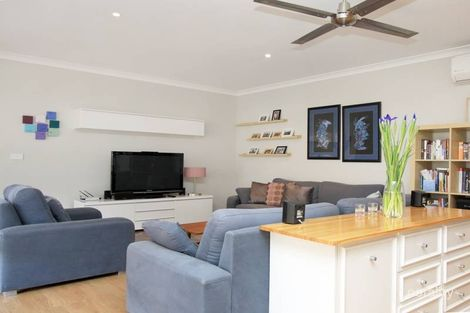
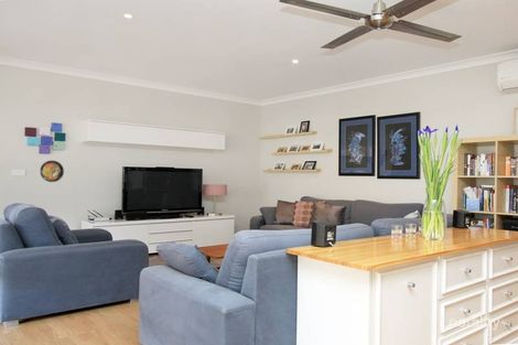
+ decorative plate (52, 171)
